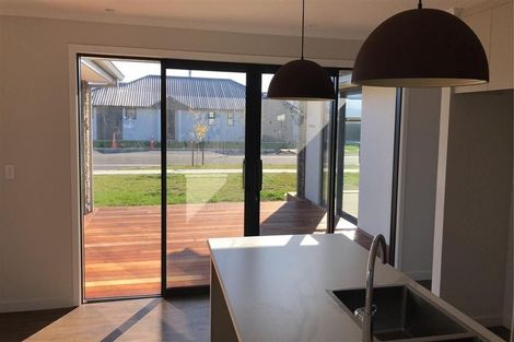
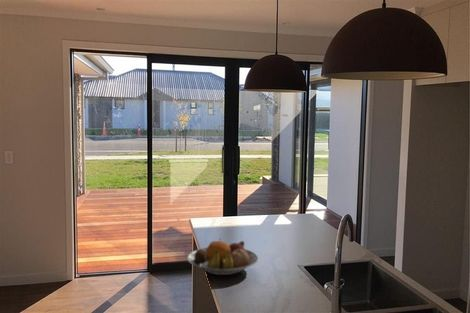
+ fruit bowl (222, 254)
